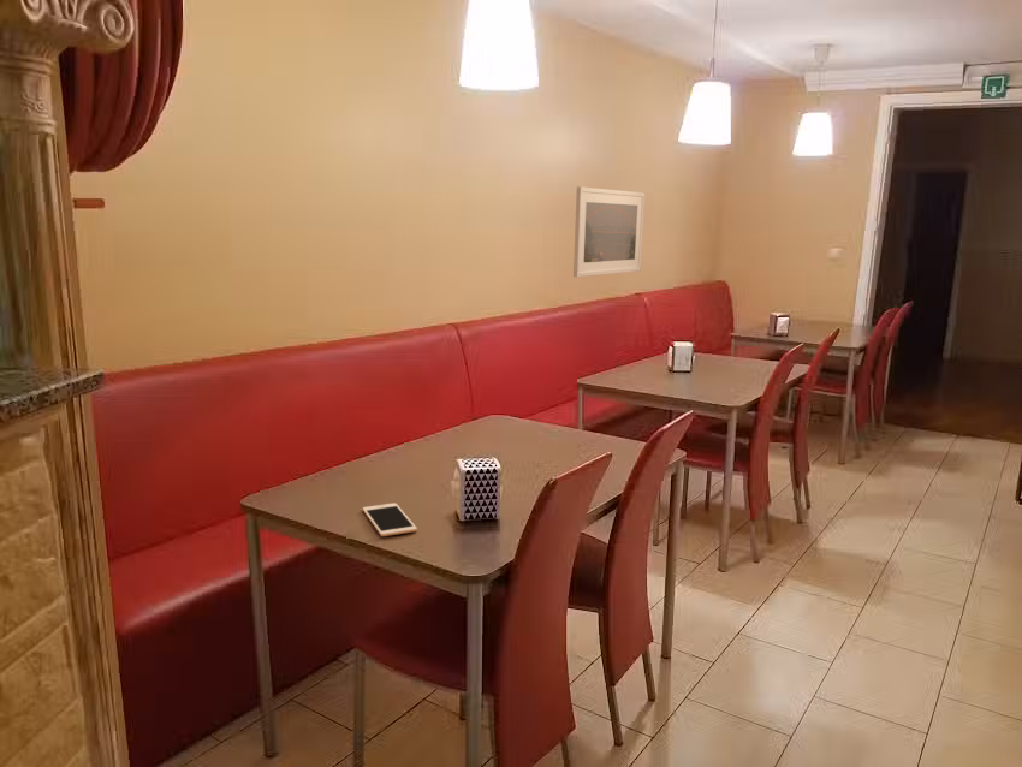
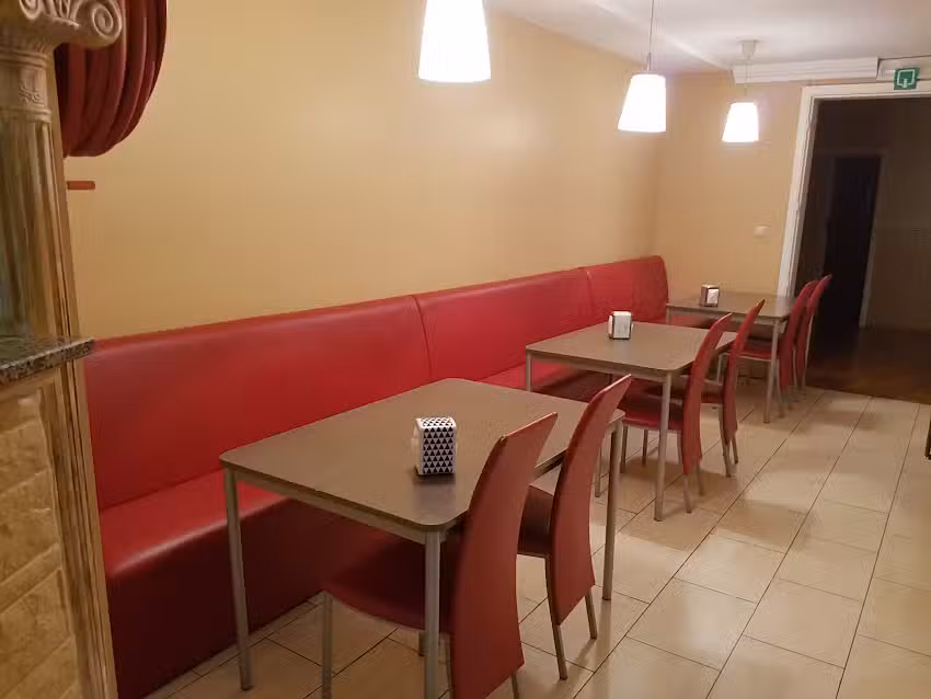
- cell phone (388, 518)
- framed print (611, 232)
